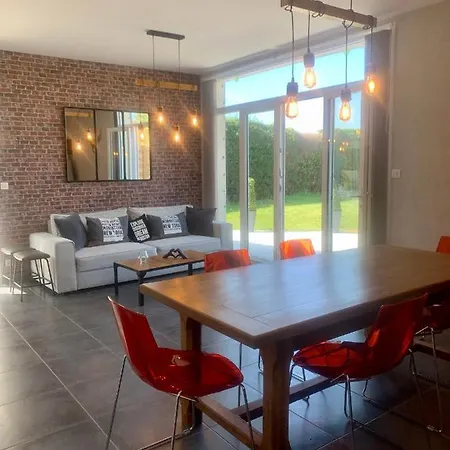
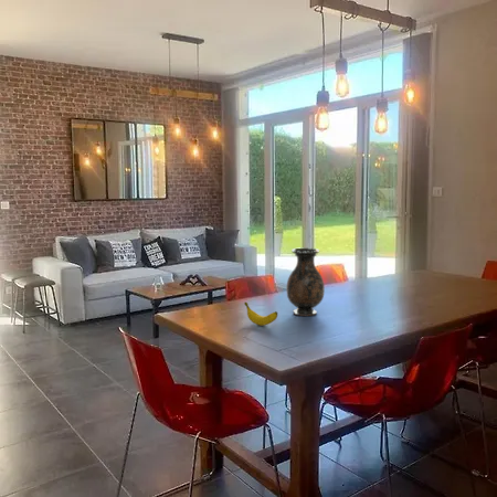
+ vase (305, 281)
+ banana (261, 316)
